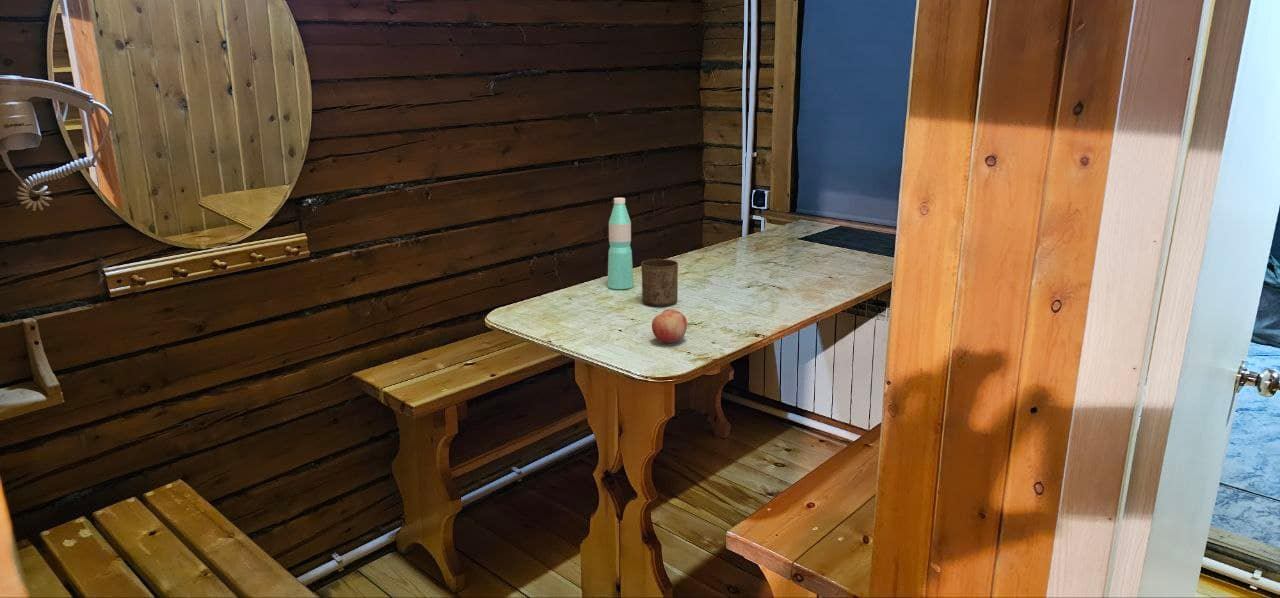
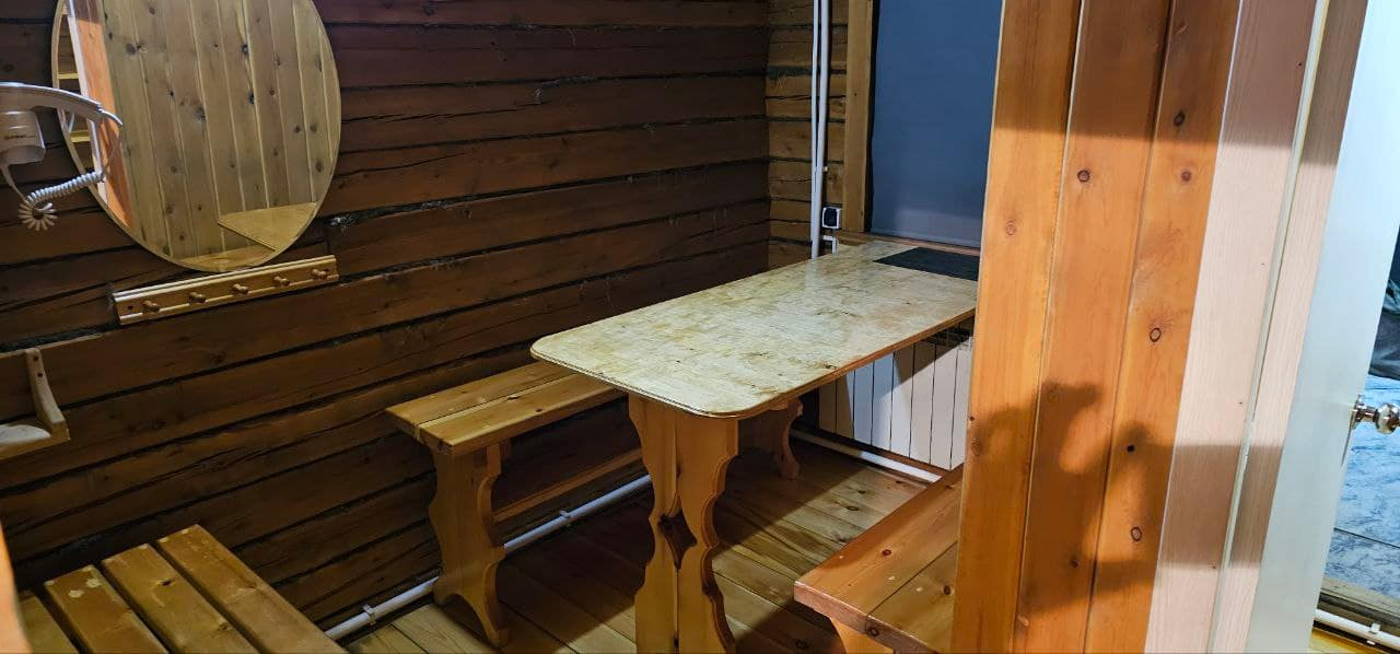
- cup (659, 282)
- water bottle (620, 242)
- fruit (669, 326)
